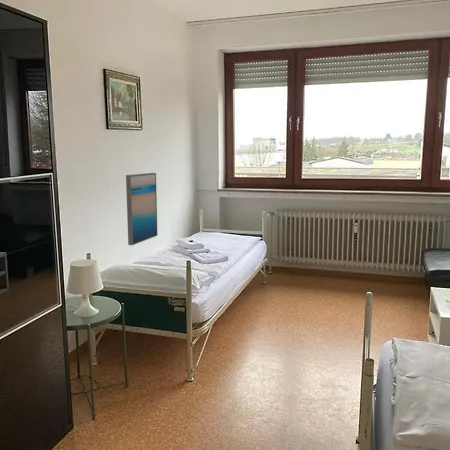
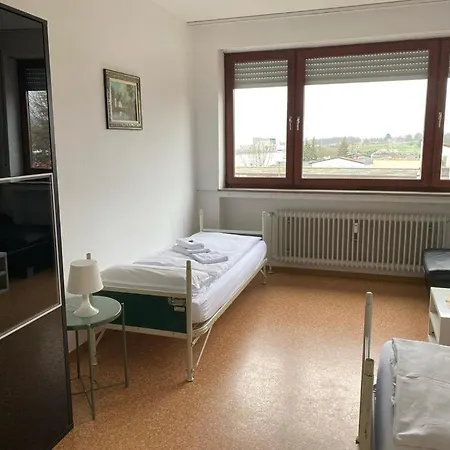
- wall art (142, 207)
